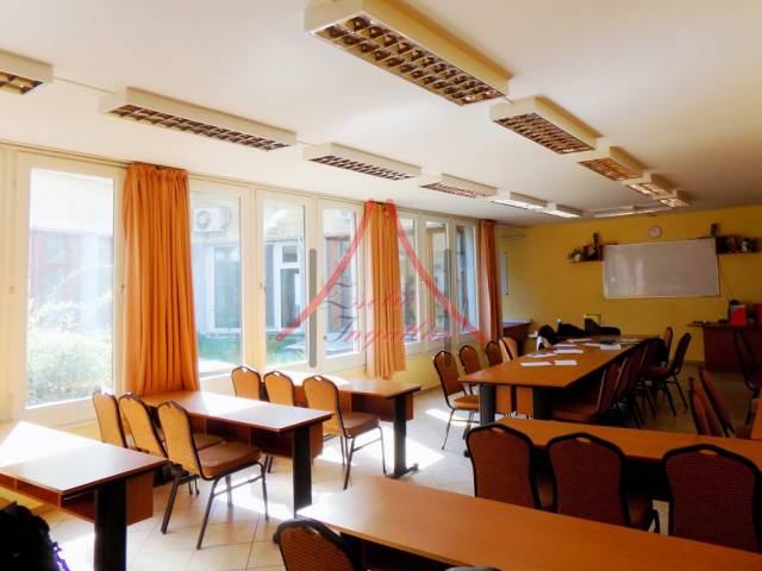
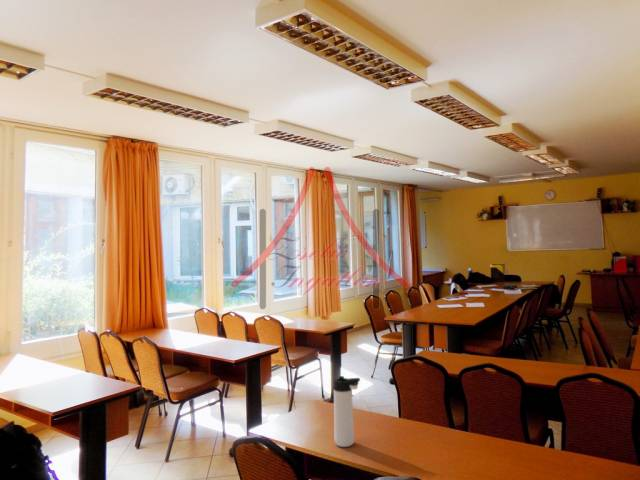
+ thermos bottle (347, 410)
